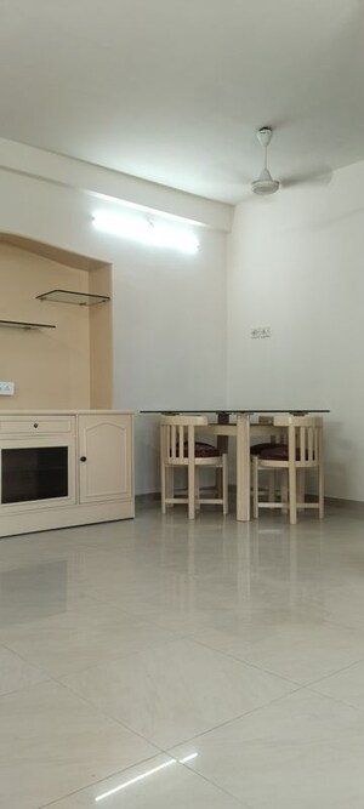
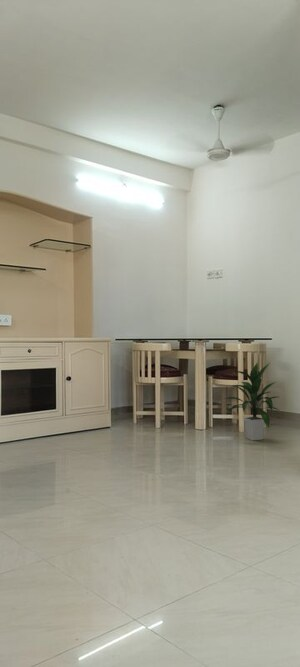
+ indoor plant (254, 400)
